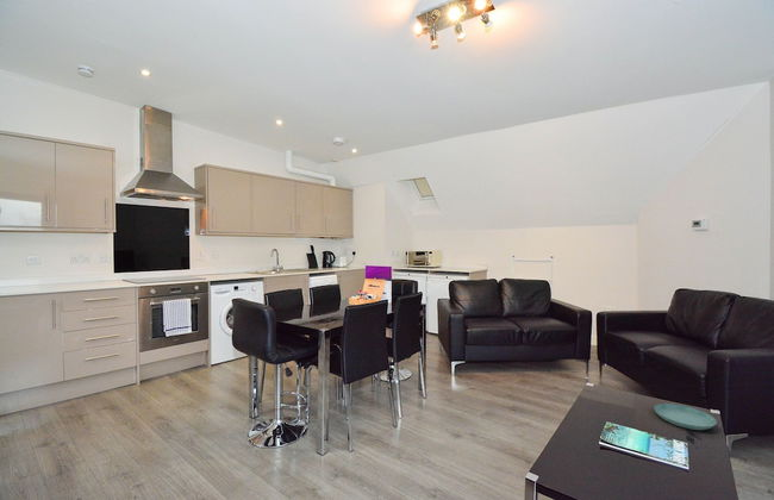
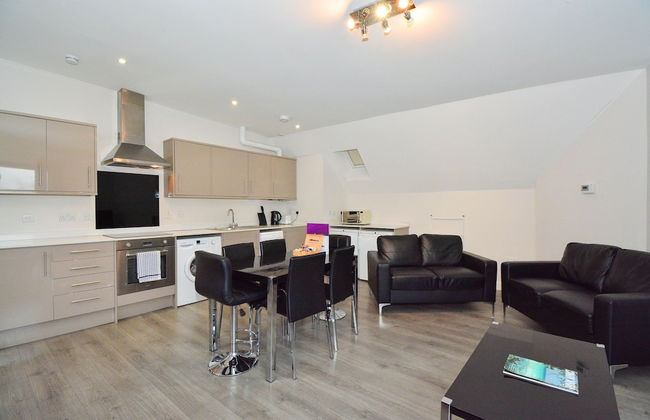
- saucer (684, 417)
